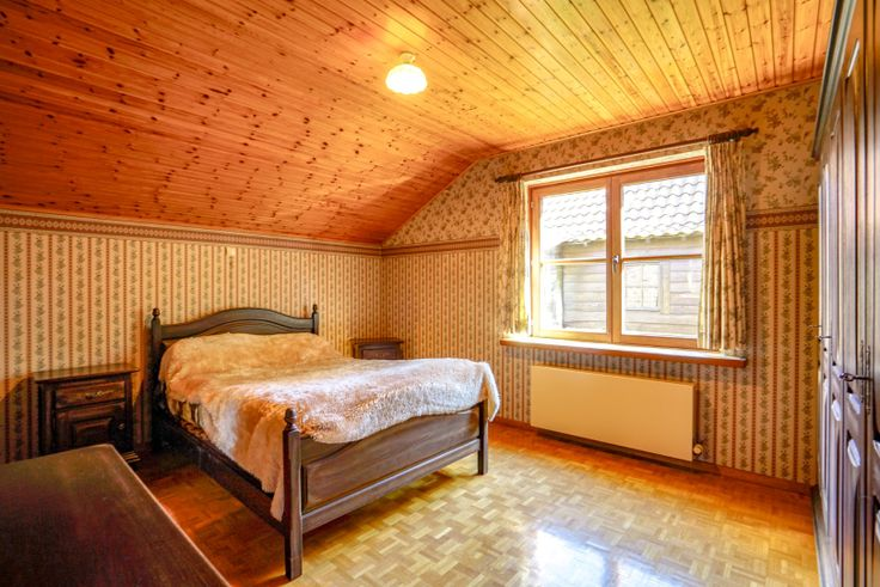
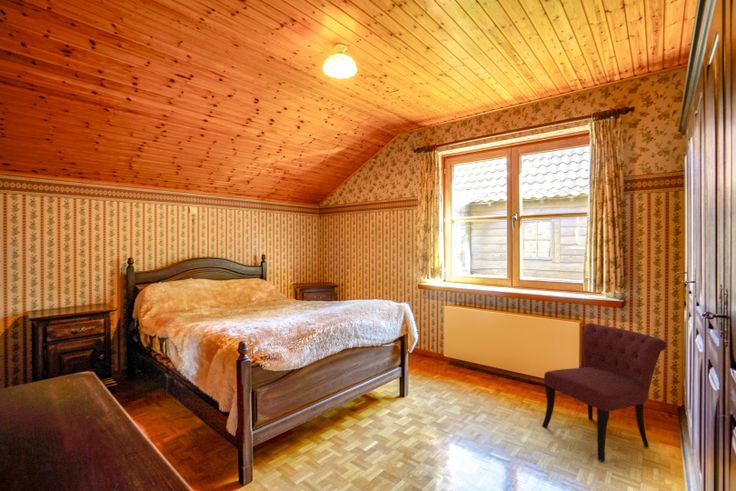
+ chair (600, 384)
